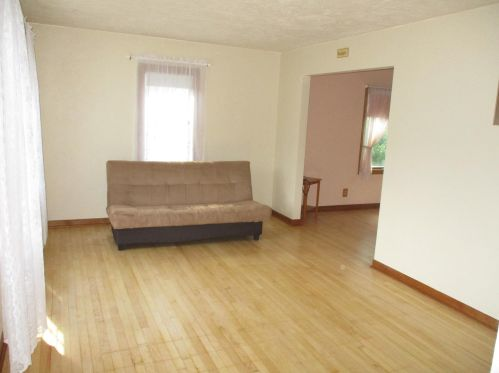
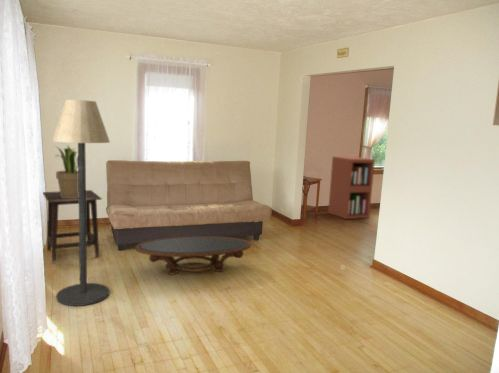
+ side table (72, 232)
+ potted plant (67, 170)
+ floor lamp (82, 201)
+ coffee table (194, 256)
+ bookshelf (350, 186)
